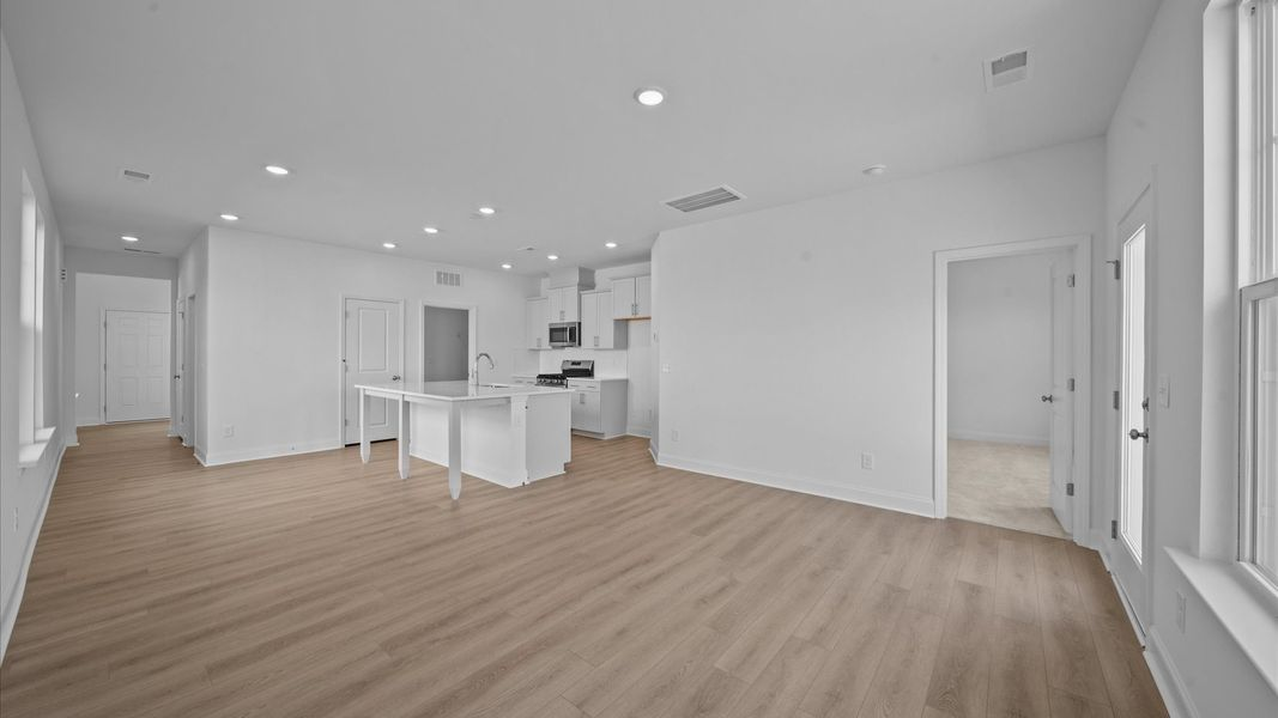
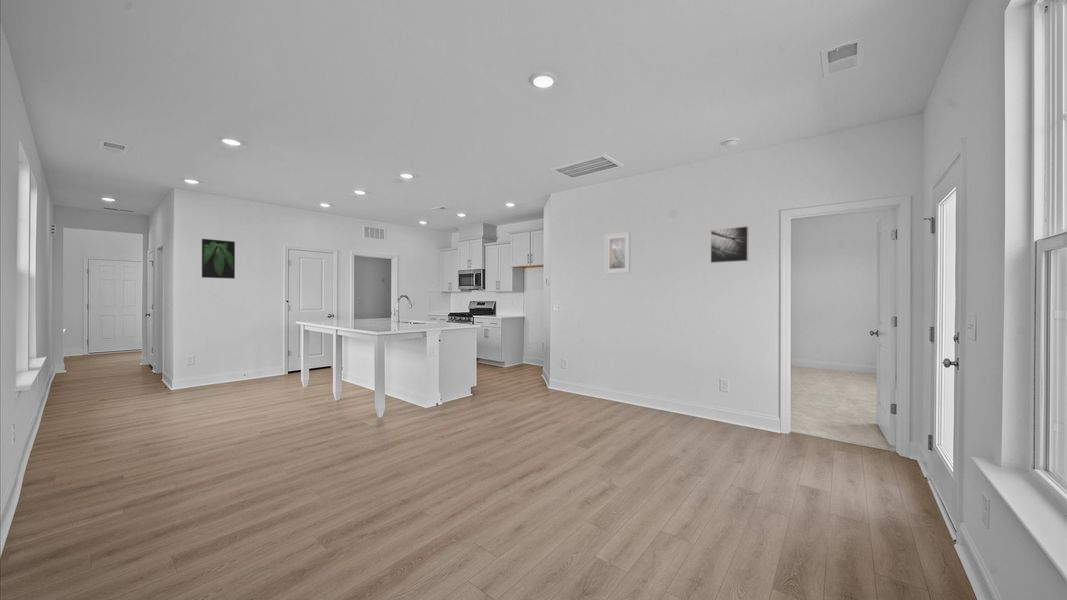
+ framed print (617, 253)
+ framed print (218, 259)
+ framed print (729, 245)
